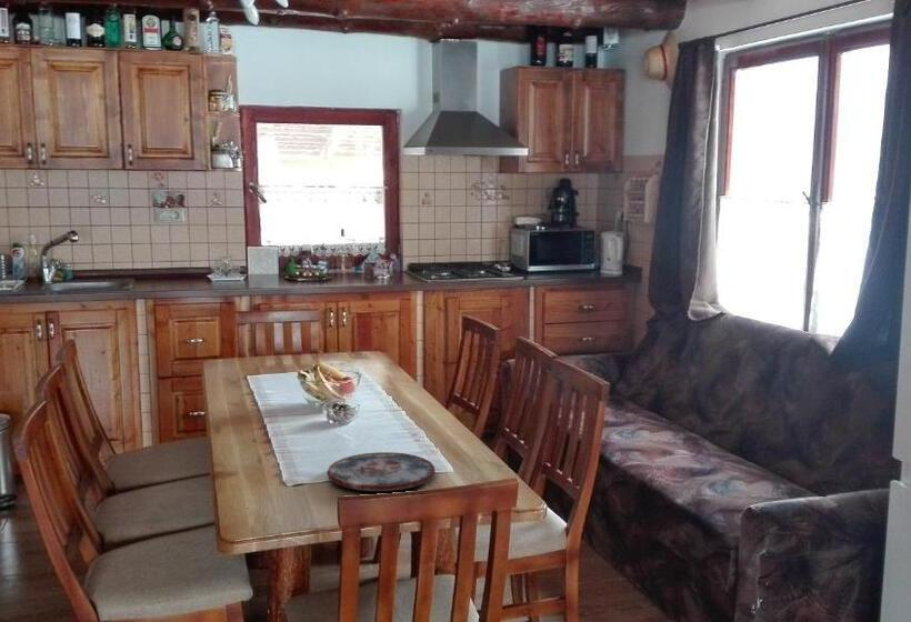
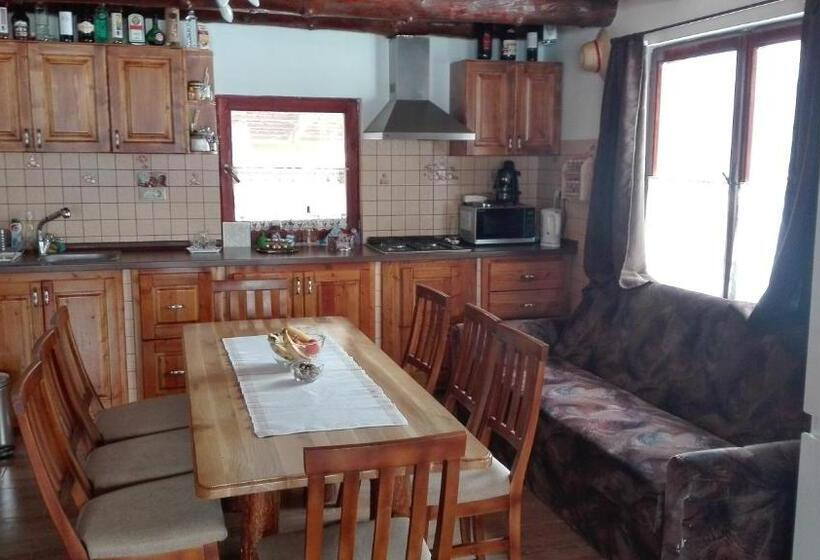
- plate (381, 471)
